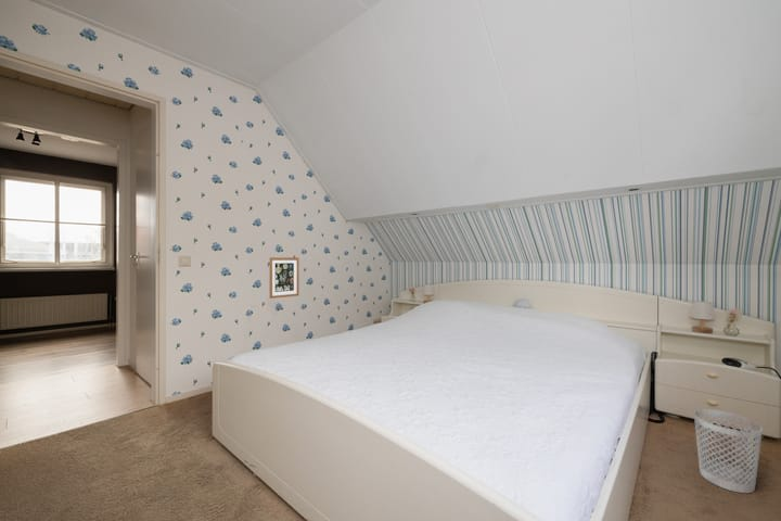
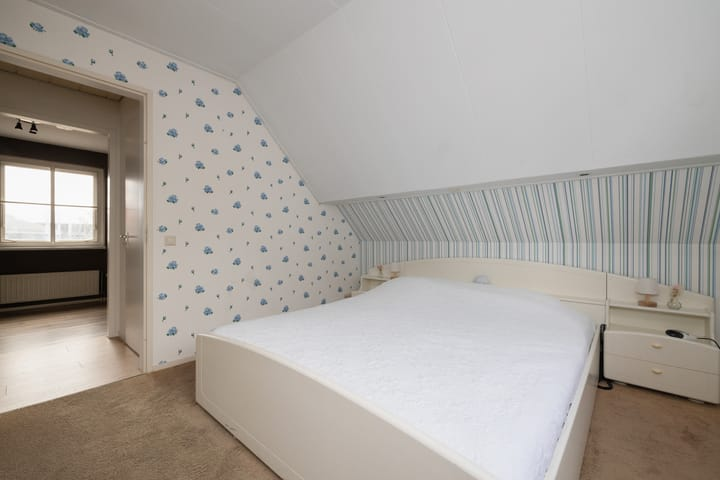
- wastebasket (726, 449)
- wall art (284, 277)
